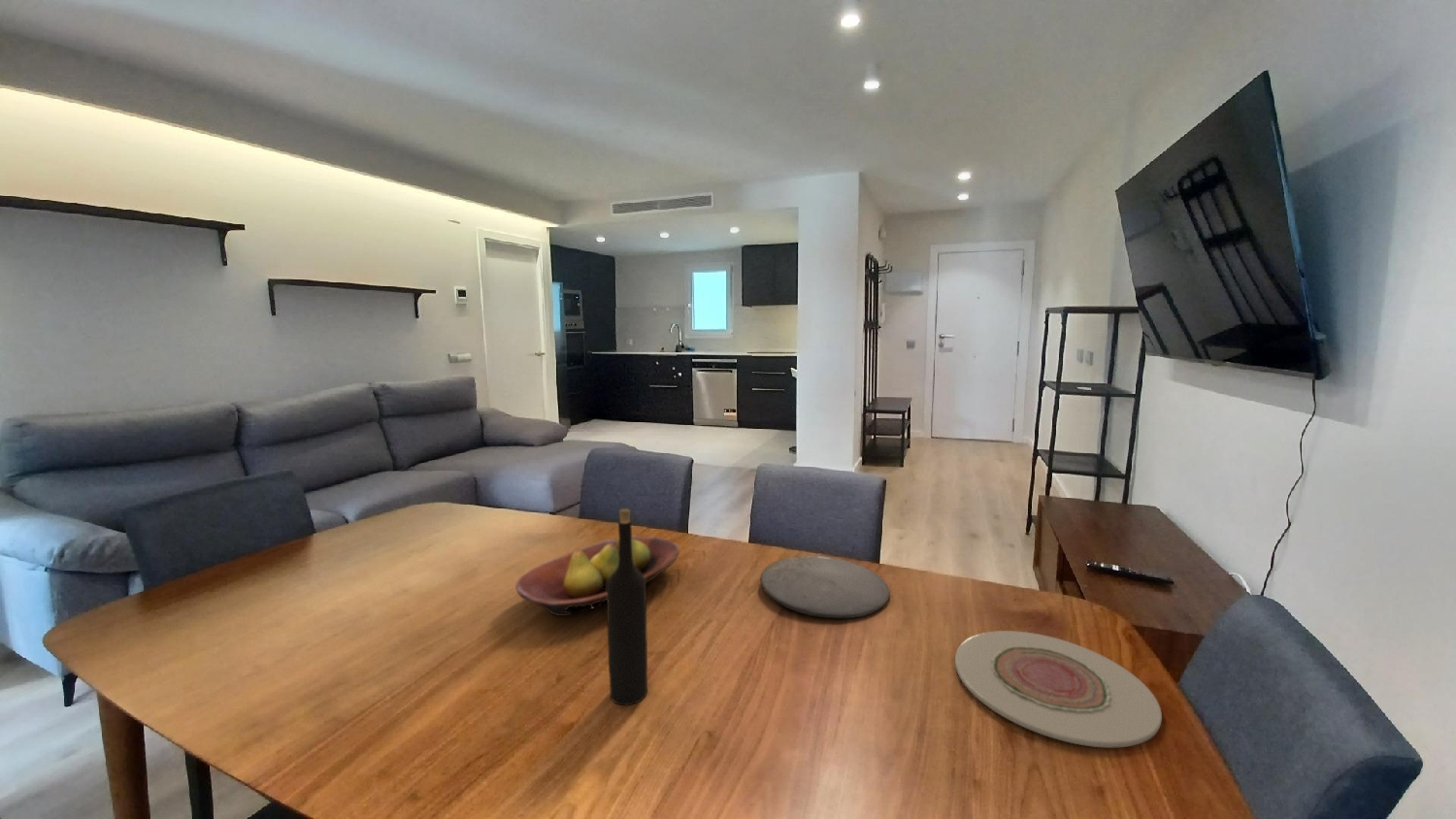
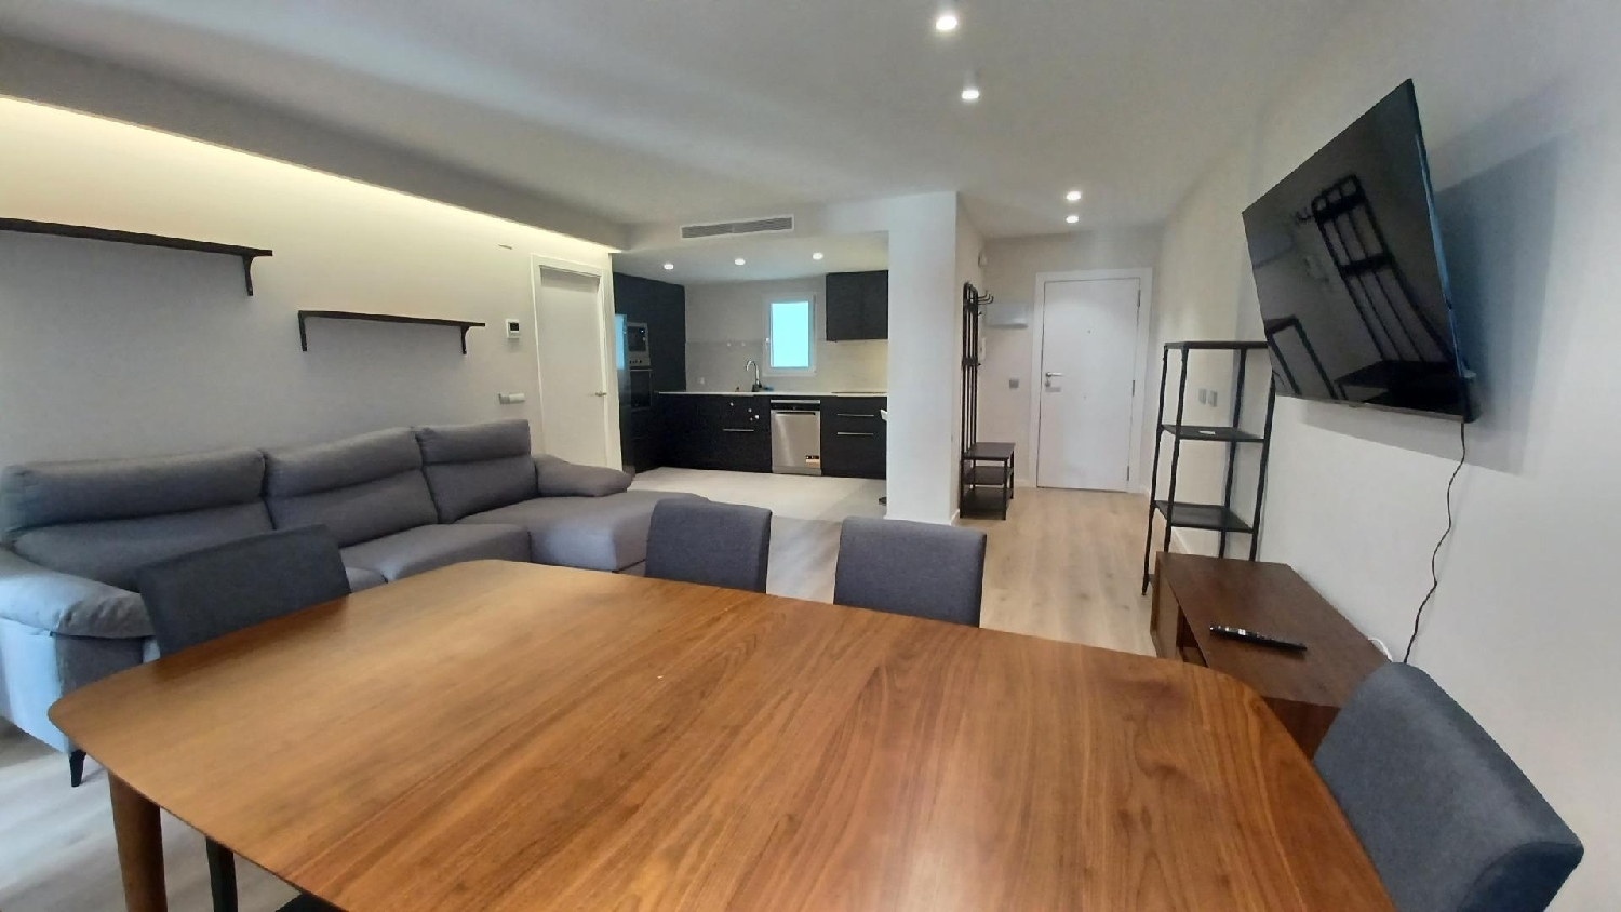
- plate (1049, 678)
- fruit bowl (603, 567)
- plate (823, 583)
- wine bottle (626, 604)
